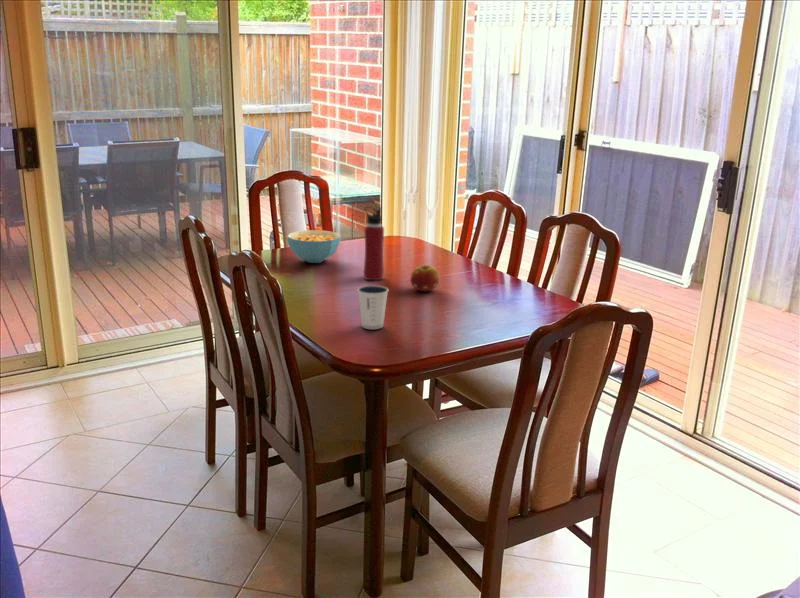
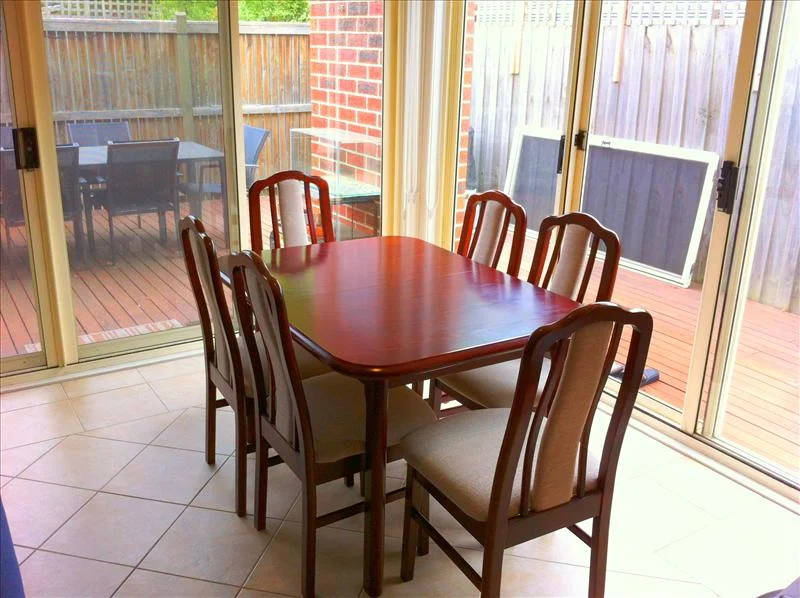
- dixie cup (372, 307)
- water bottle (373, 242)
- cereal bowl (314, 248)
- fruit (424, 278)
